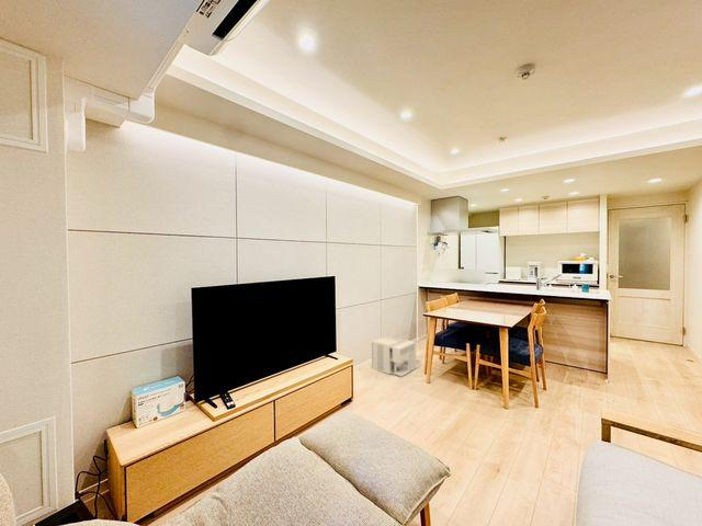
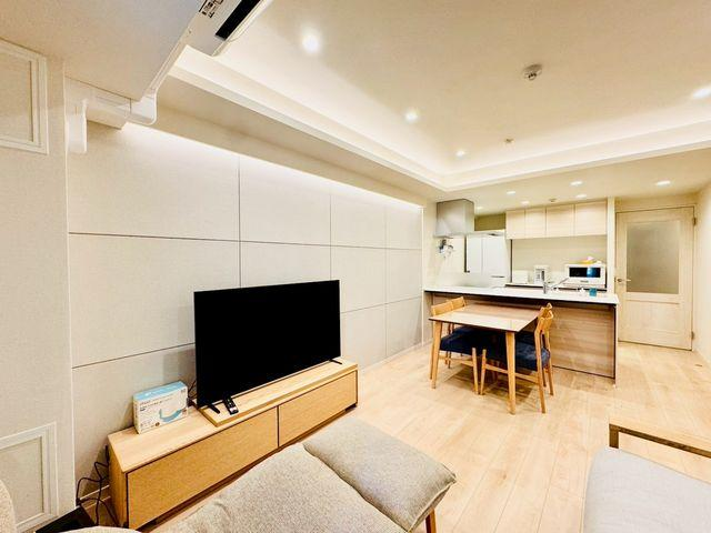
- architectural model (396, 353)
